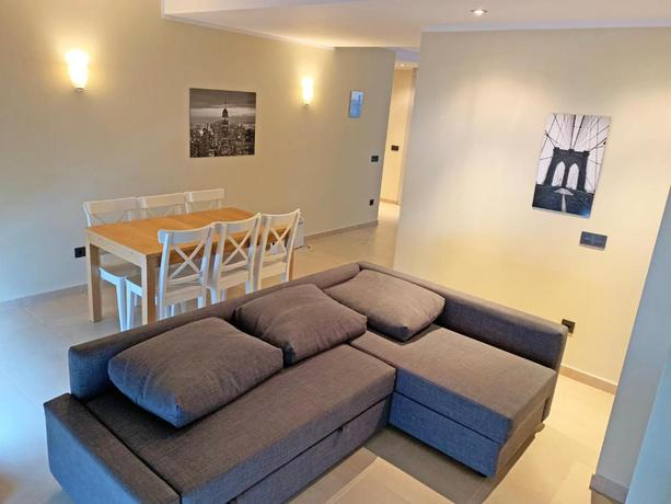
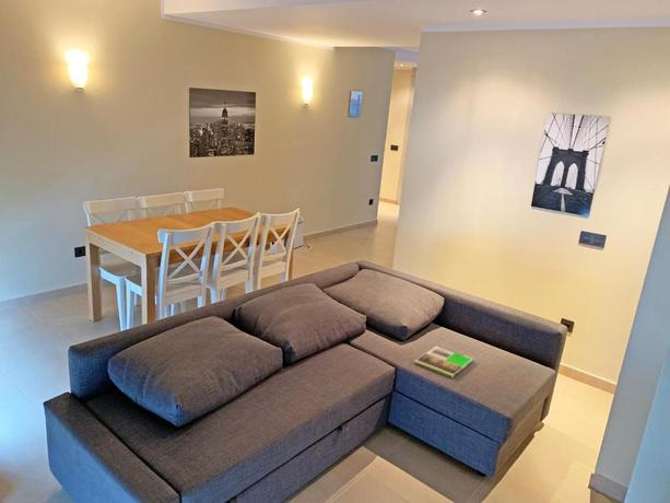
+ magazine (444, 360)
